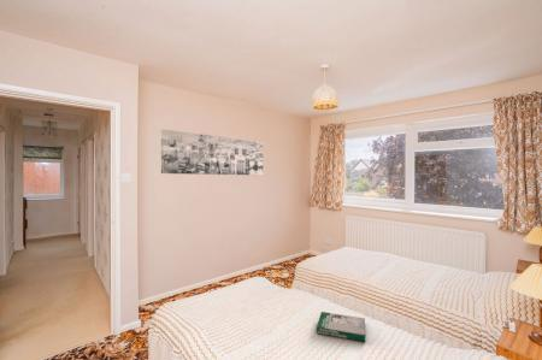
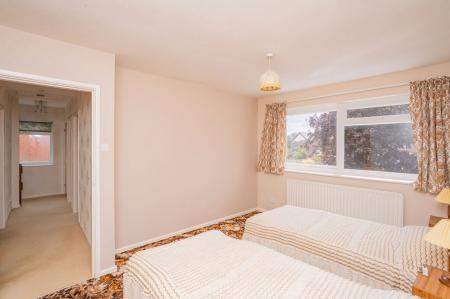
- wall art (218, 155)
- book (341, 325)
